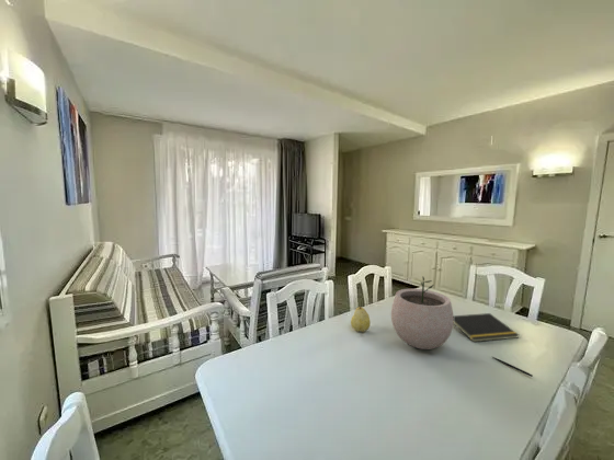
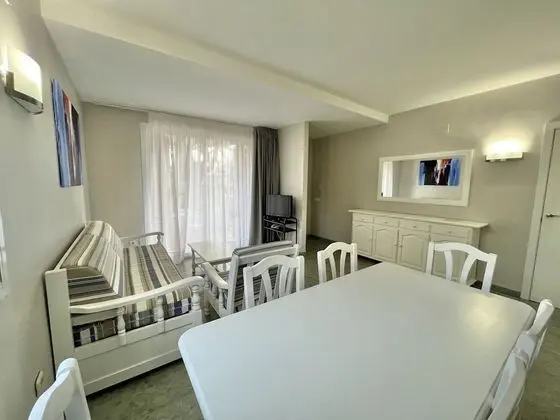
- notepad (481, 326)
- fruit (360, 318)
- plant pot (421, 310)
- pen (510, 365)
